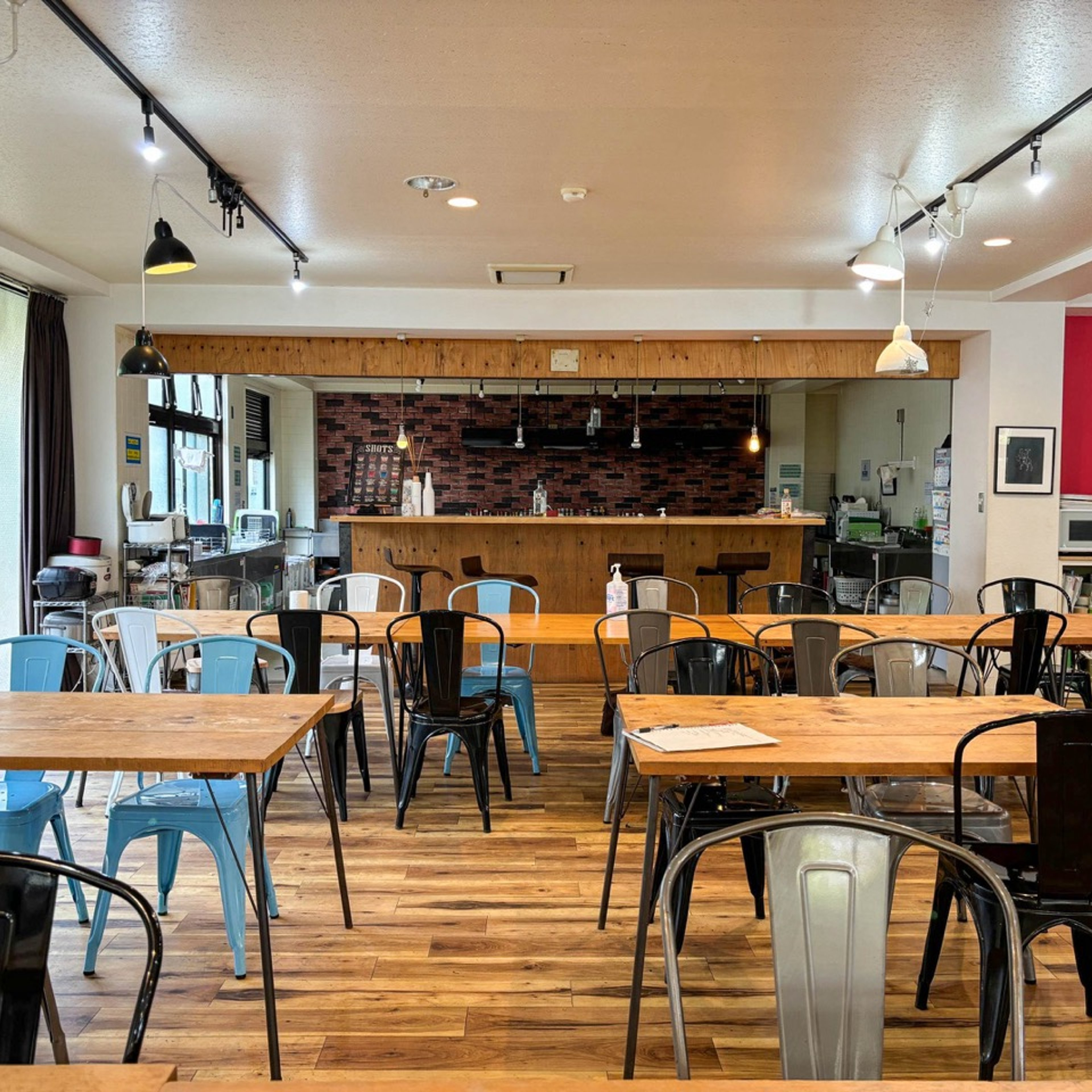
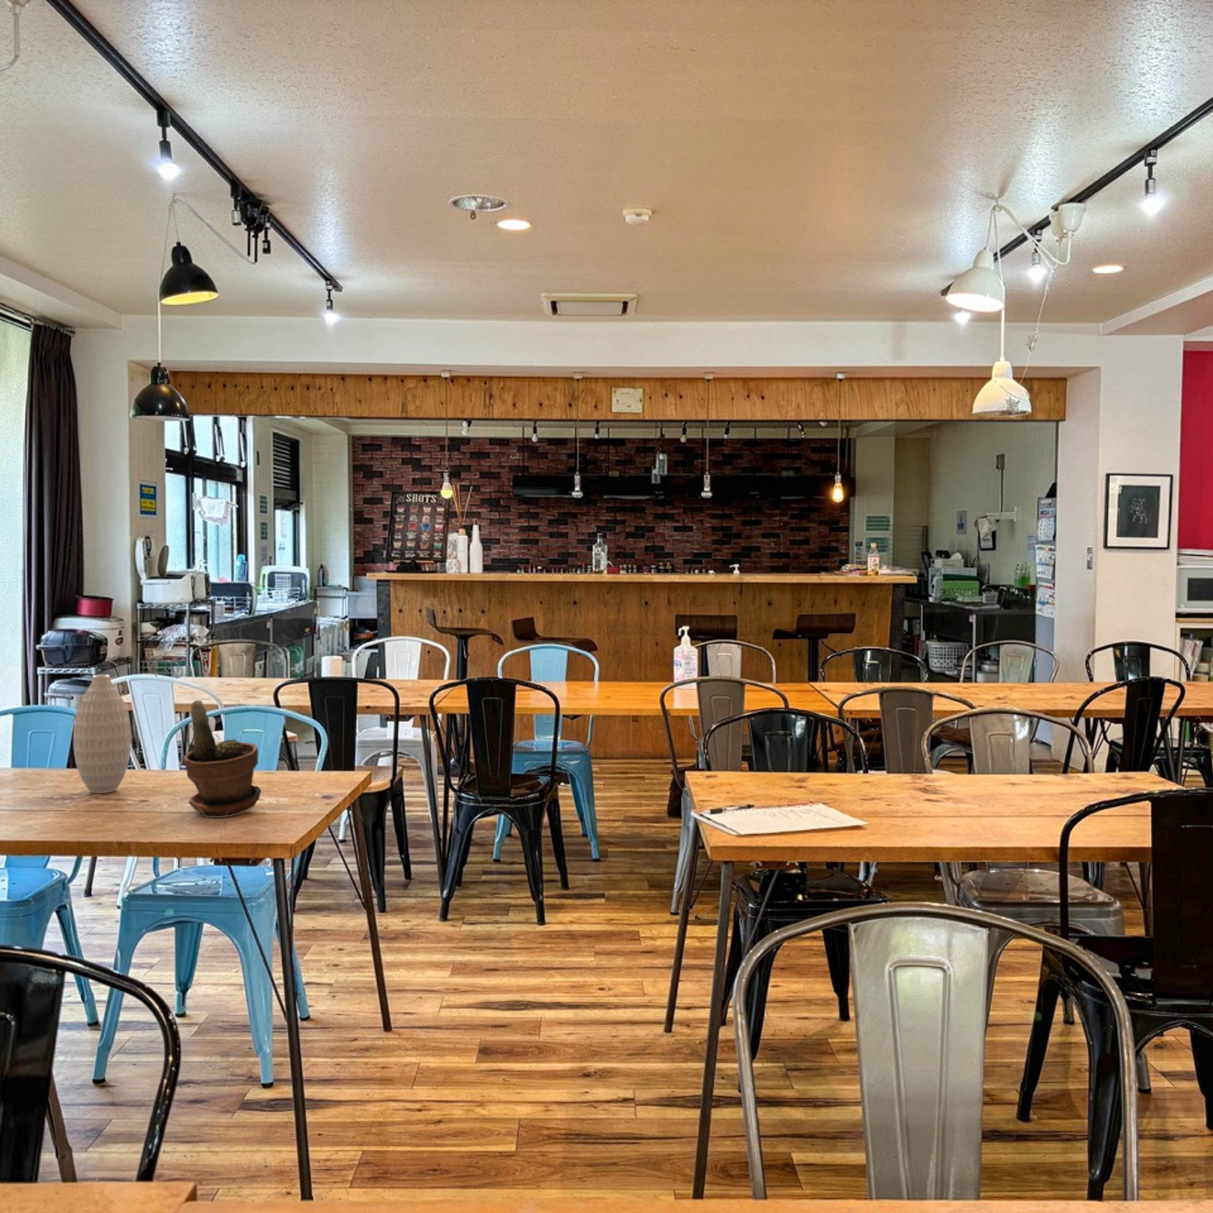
+ vase (102, 733)
+ potted plant (223, 756)
